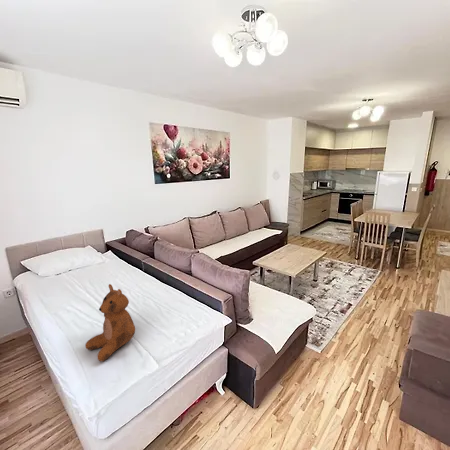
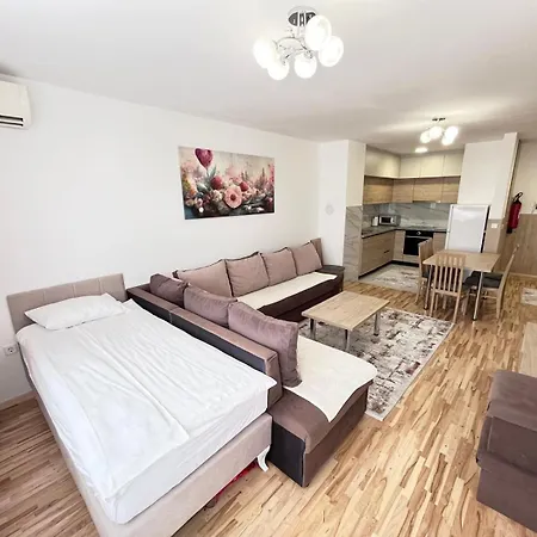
- teddy bear (109, 318)
